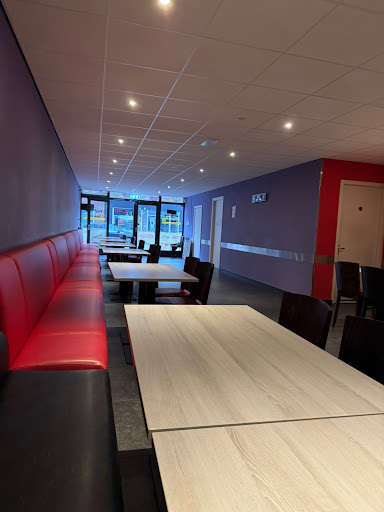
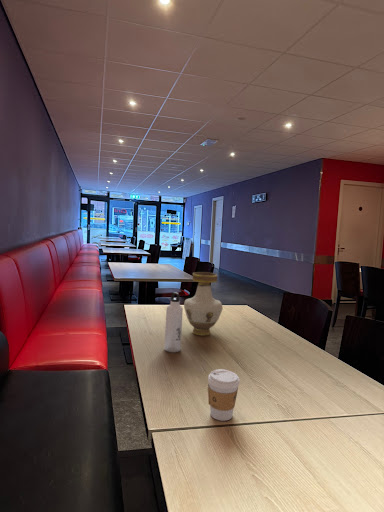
+ coffee cup (222, 394)
+ vase (203, 303)
+ water bottle (174, 321)
